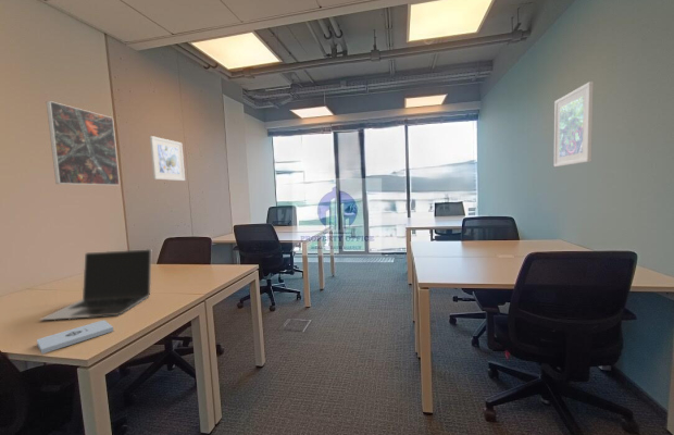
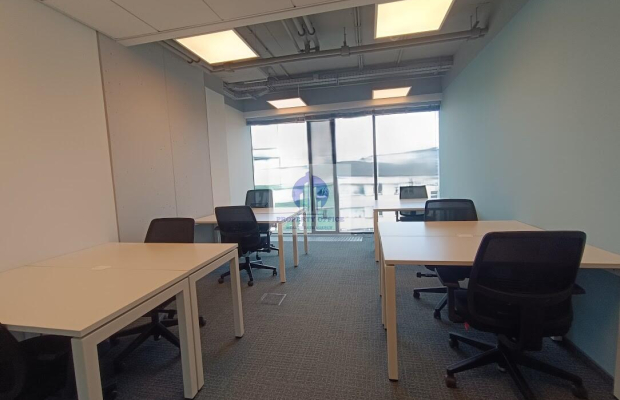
- notepad (76, 335)
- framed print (168, 160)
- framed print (571, 128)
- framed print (86, 147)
- laptop (101, 281)
